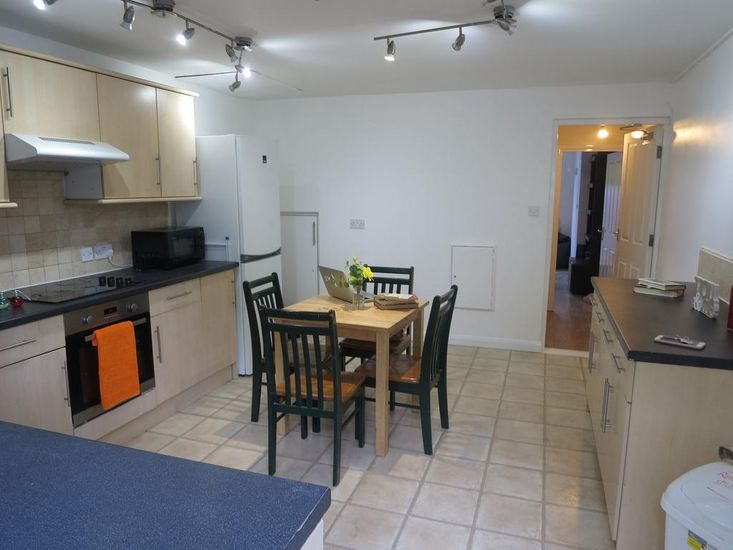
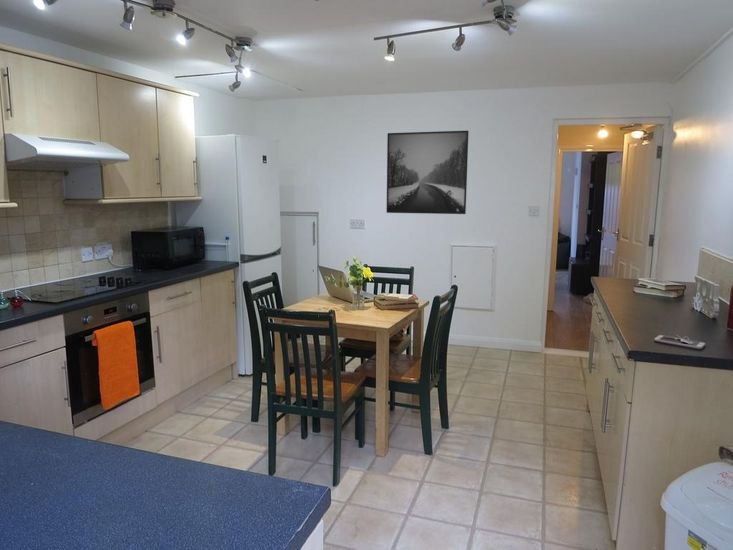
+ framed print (426, 173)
